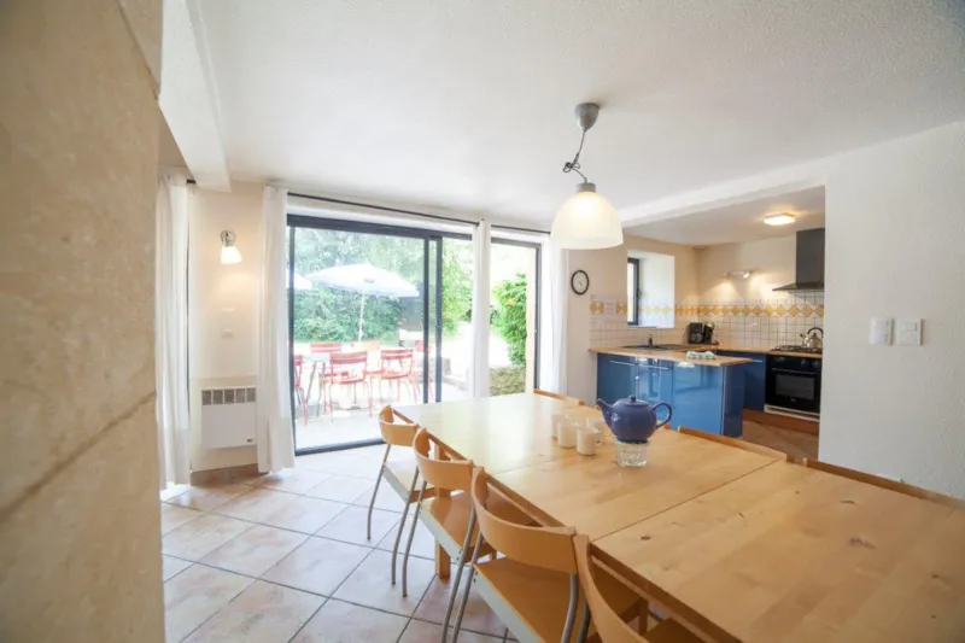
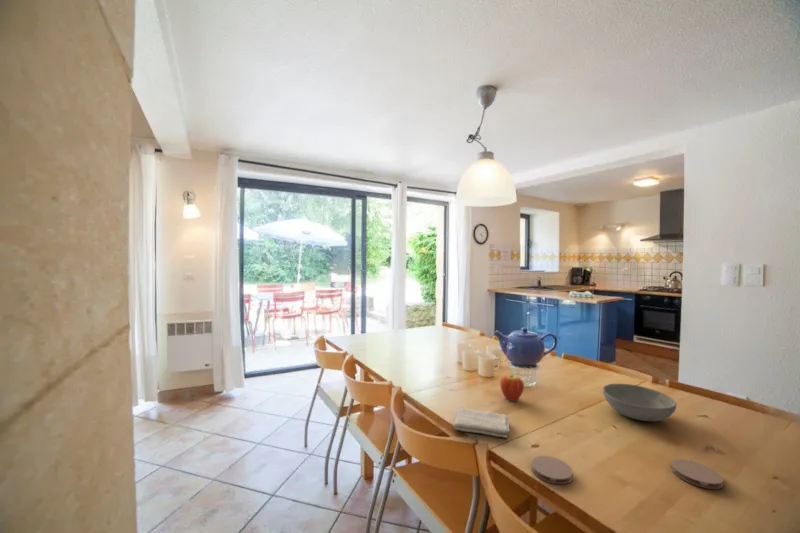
+ coaster (551, 469)
+ washcloth (481, 421)
+ fruit (511, 386)
+ coaster (696, 473)
+ bowl (637, 405)
